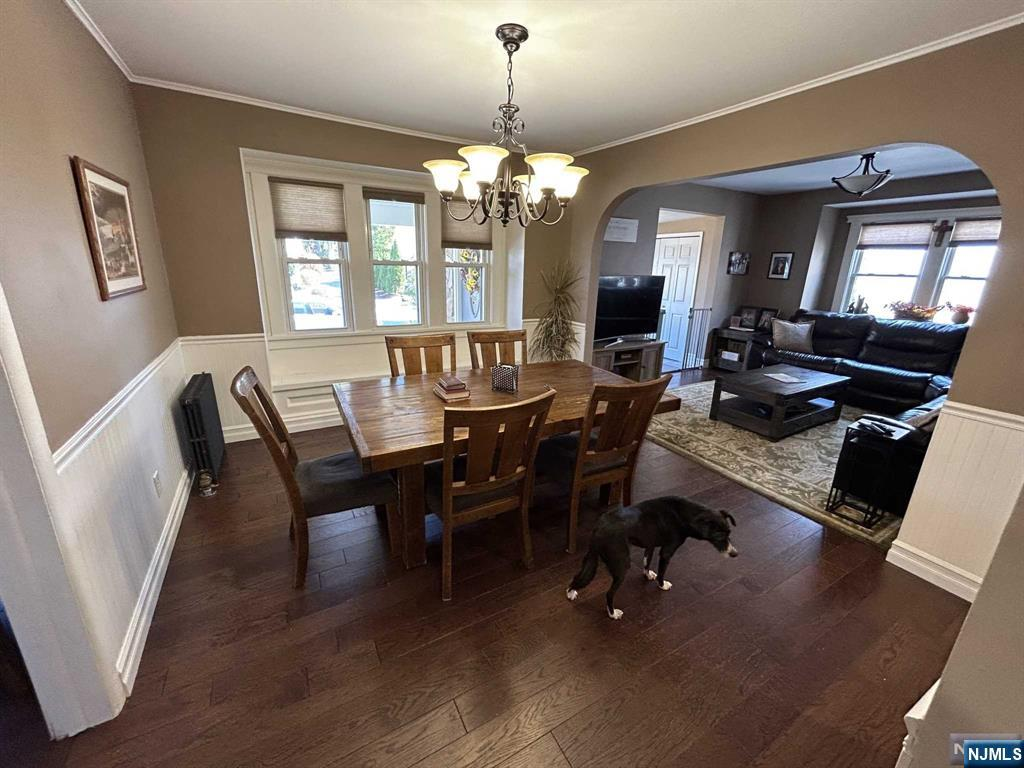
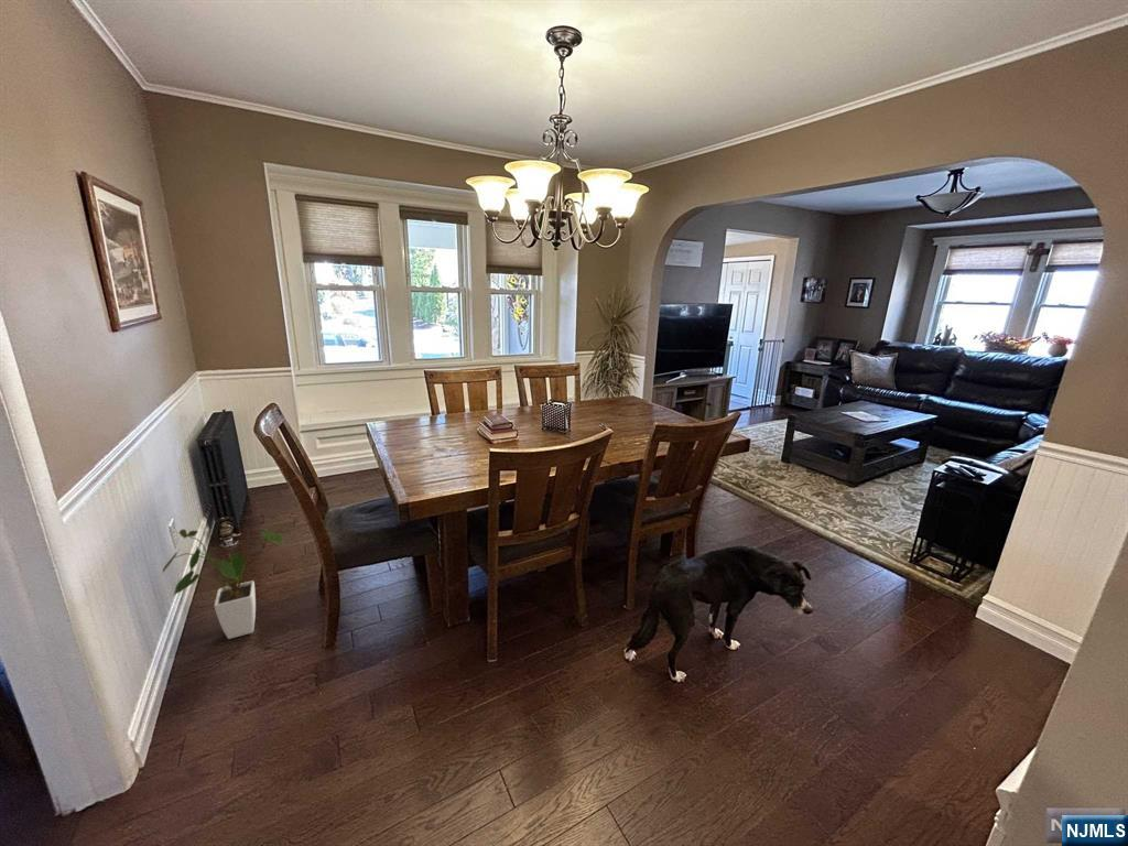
+ house plant (232, 577)
